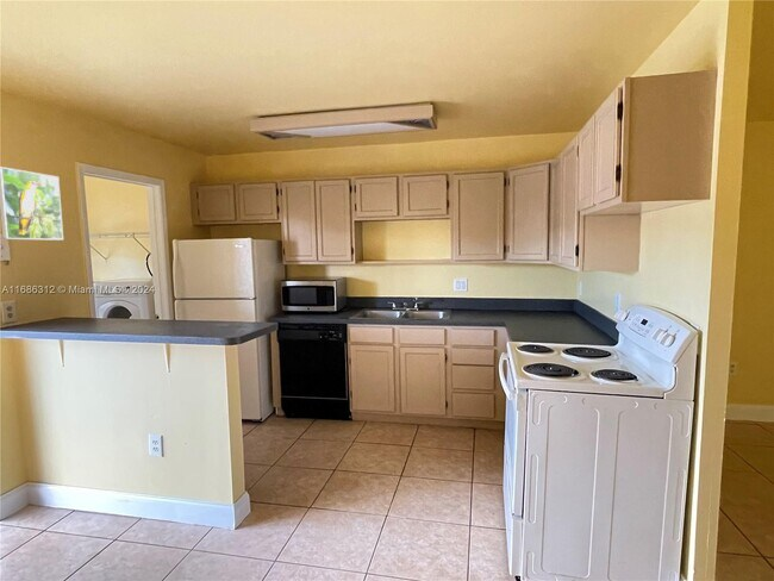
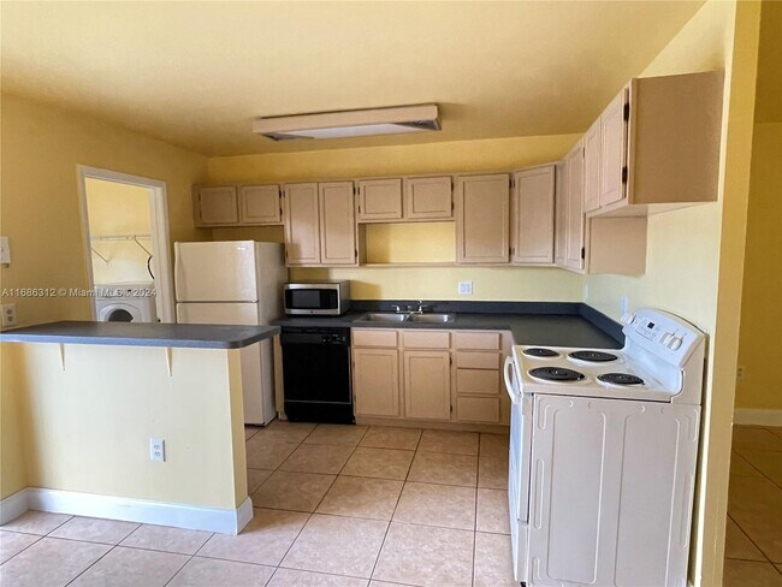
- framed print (32, 206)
